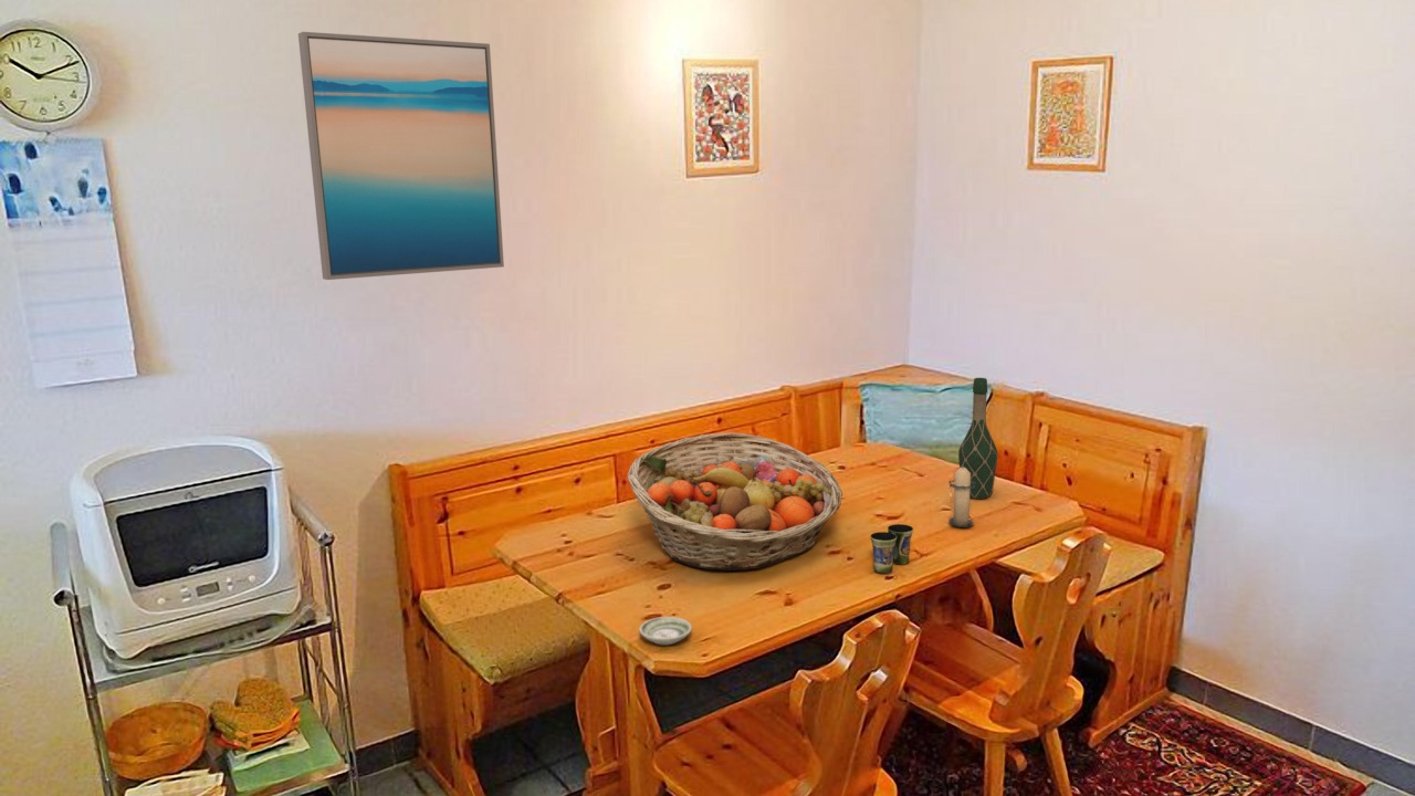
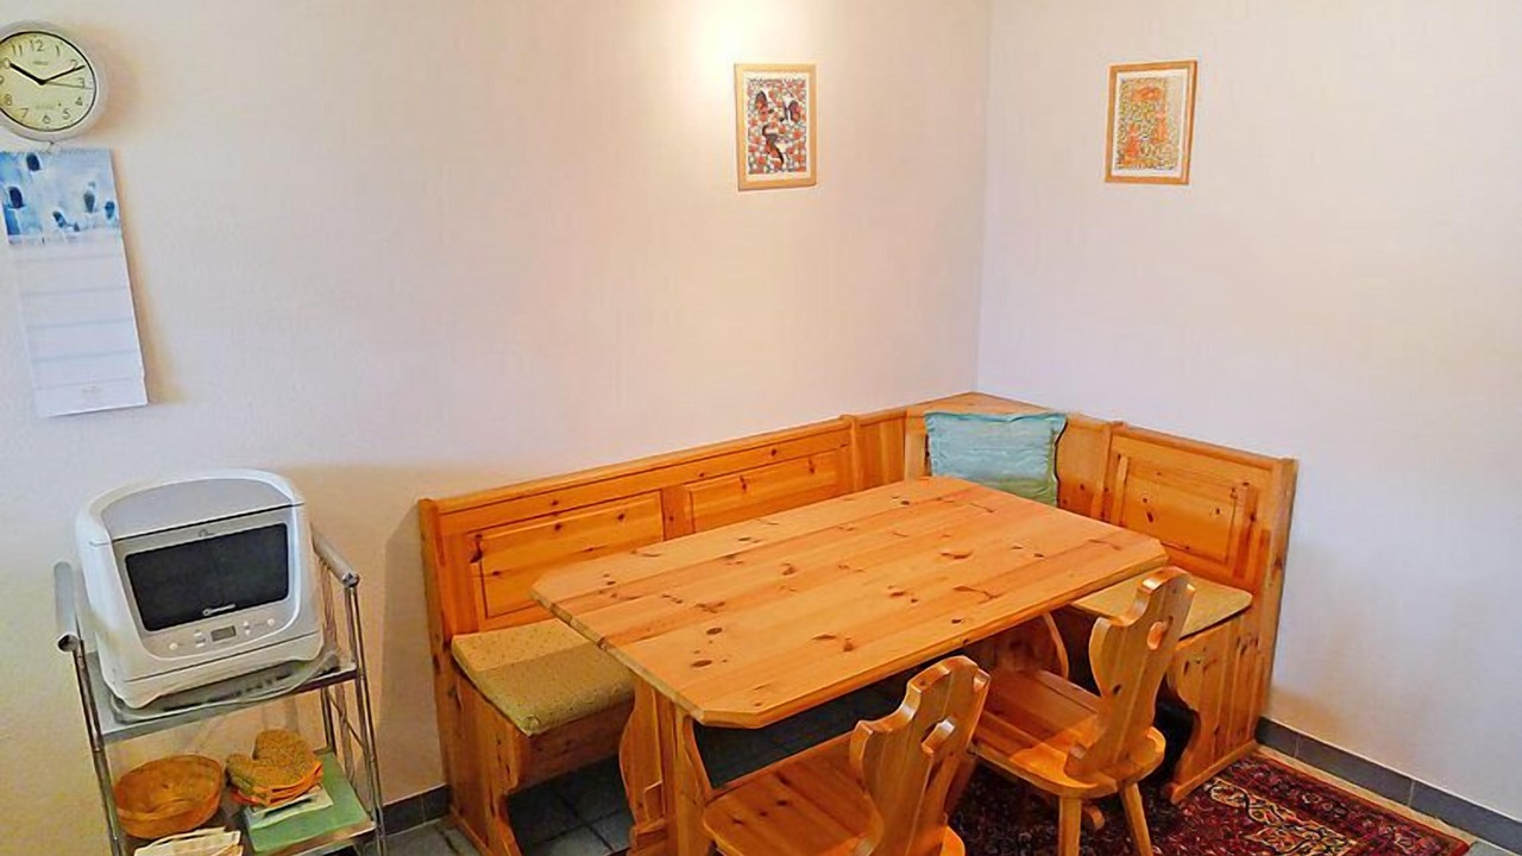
- cup (891, 548)
- fruit basket (735, 498)
- candle (962, 494)
- wall art (408, 158)
- wine bottle (978, 437)
- saucer (665, 632)
